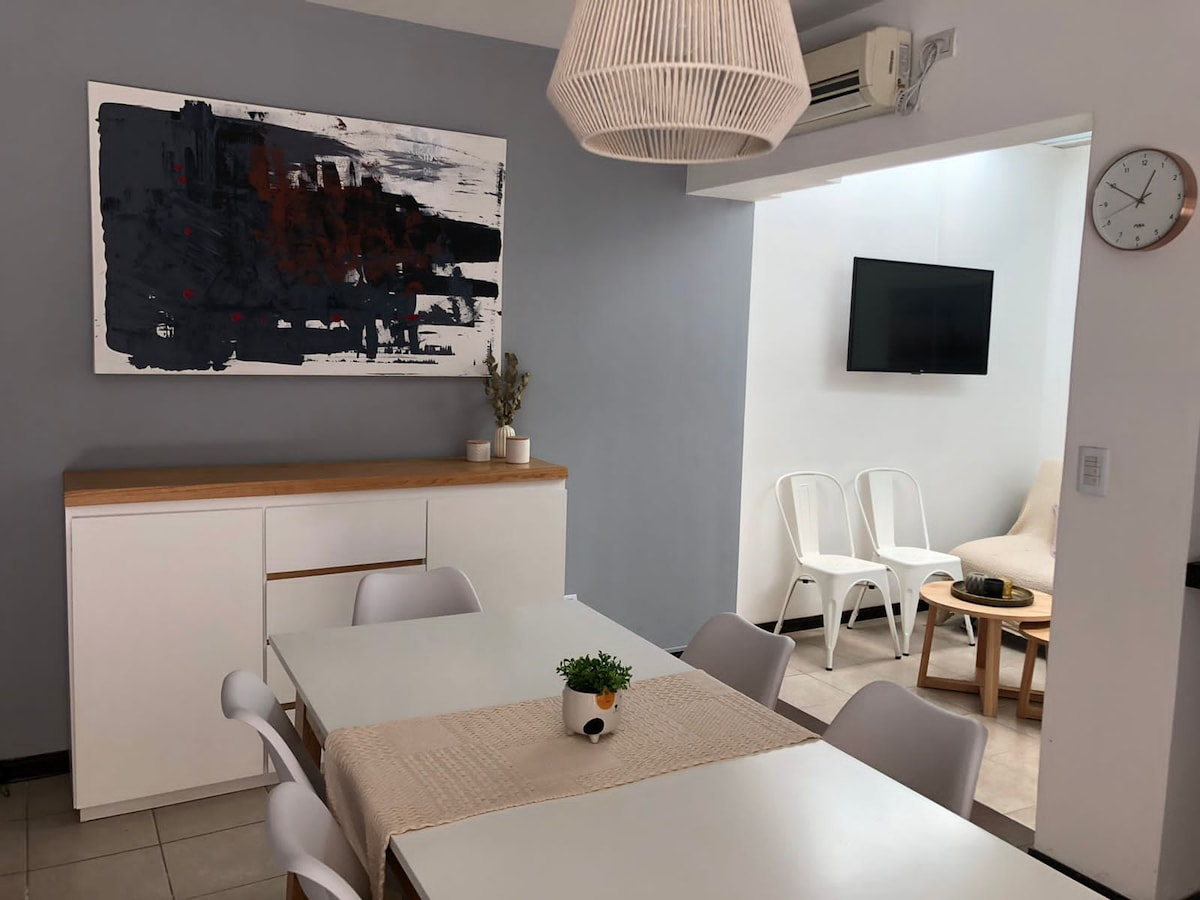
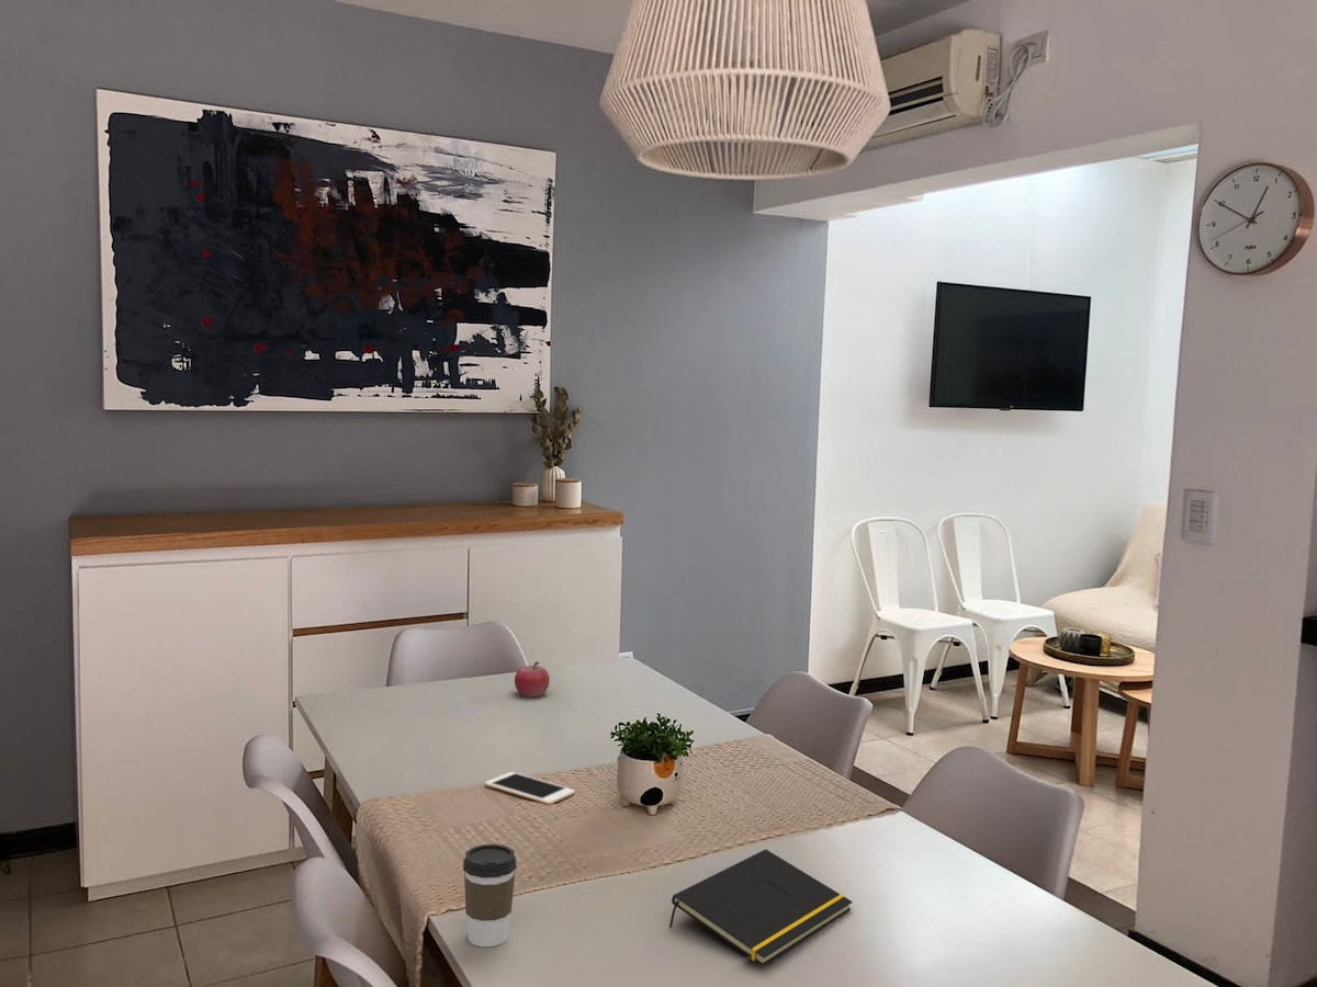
+ fruit (531, 678)
+ cell phone (529, 787)
+ coffee cup (488, 895)
+ notepad (764, 901)
